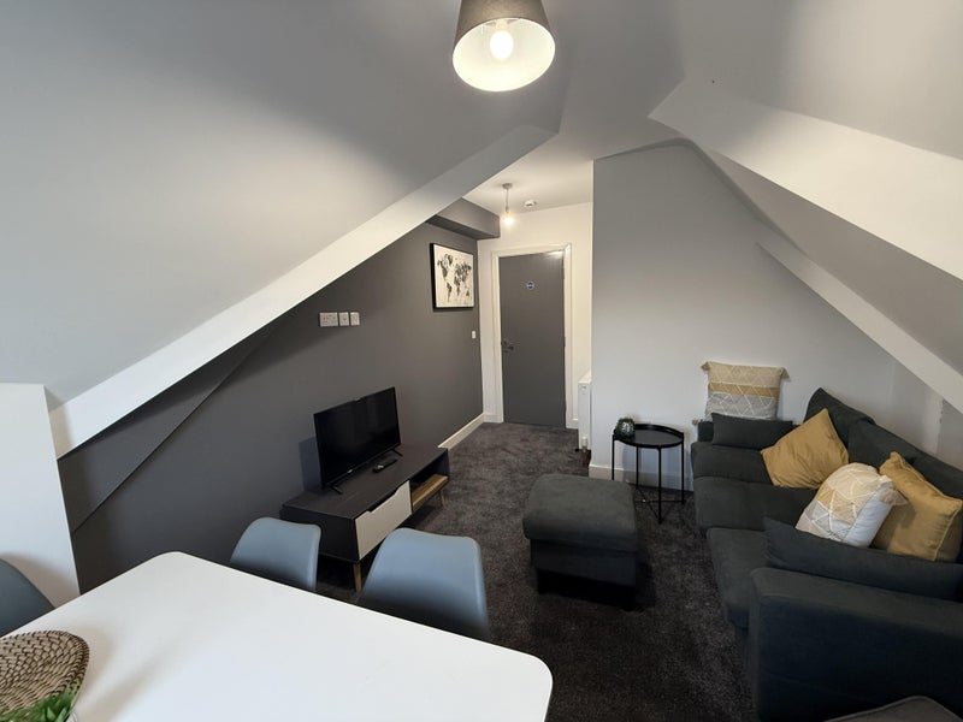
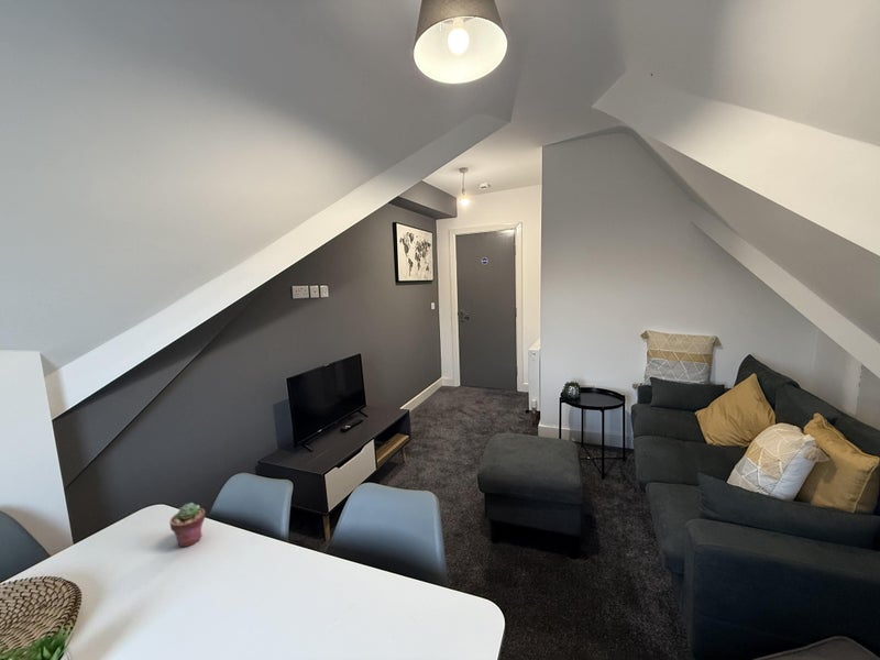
+ potted succulent (188, 522)
